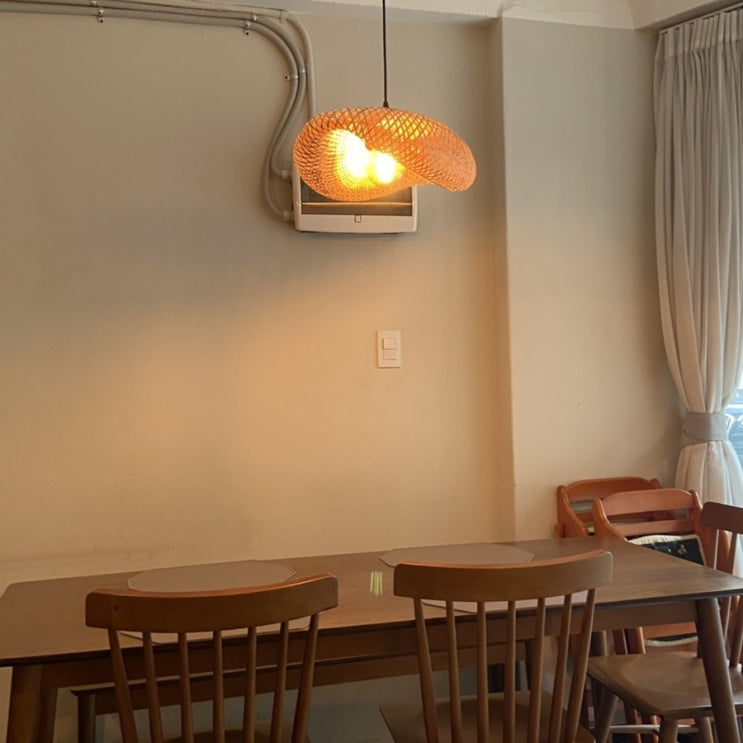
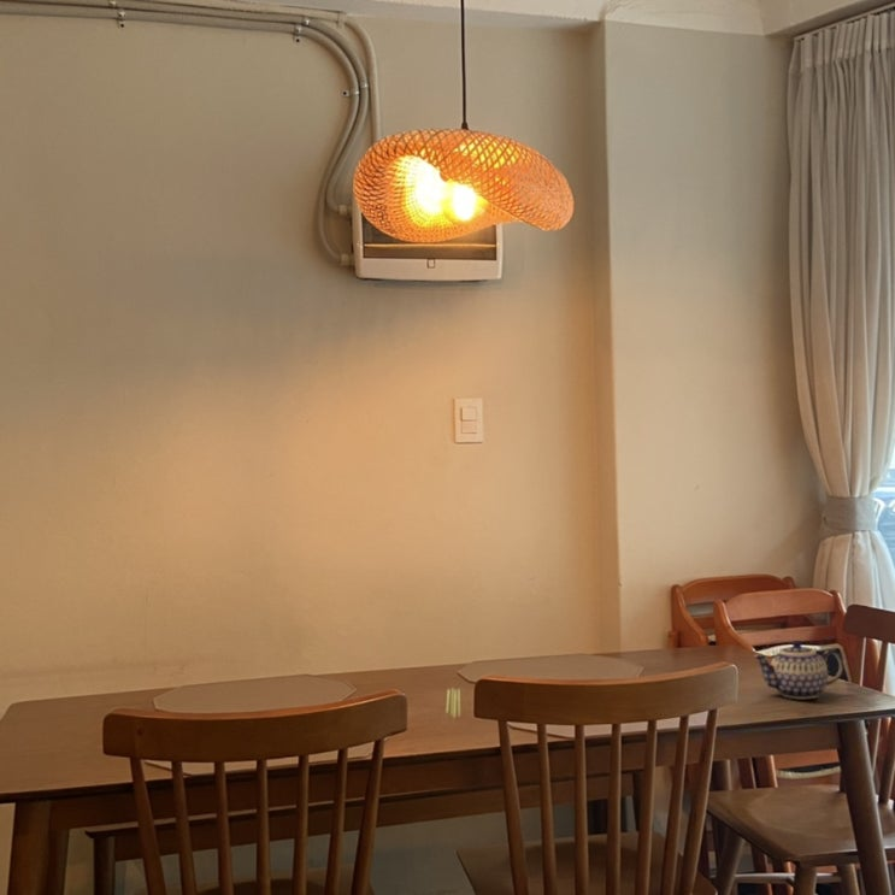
+ teapot (797, 667)
